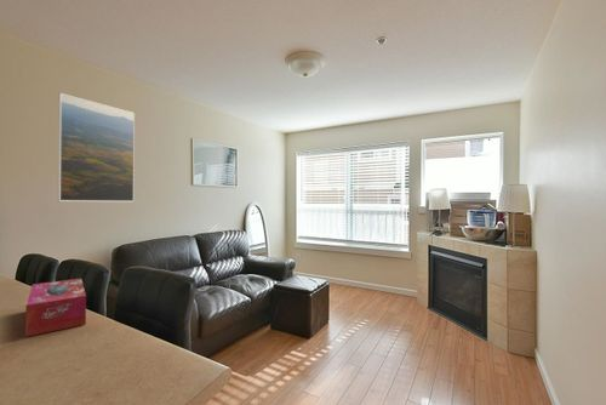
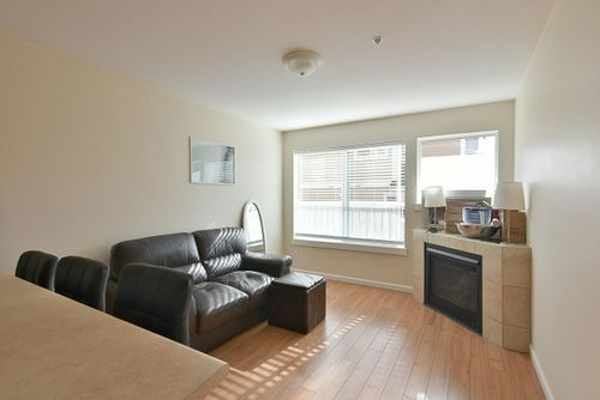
- tissue box (57, 303)
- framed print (99, 153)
